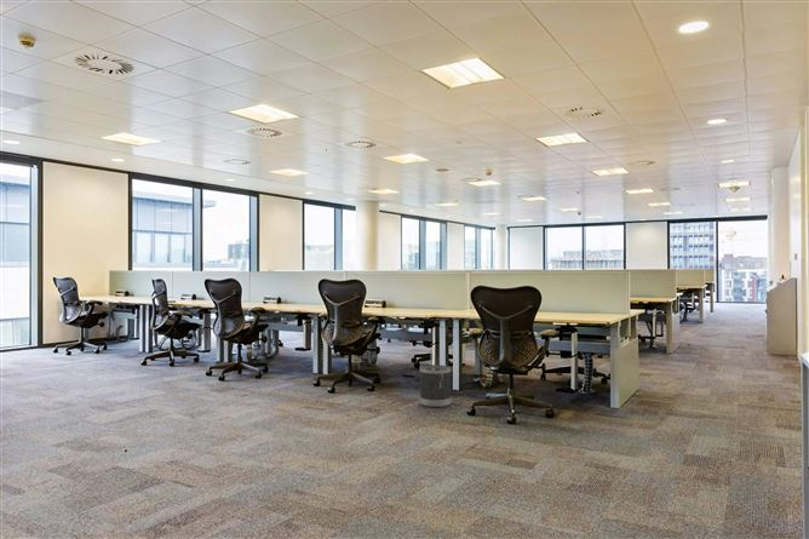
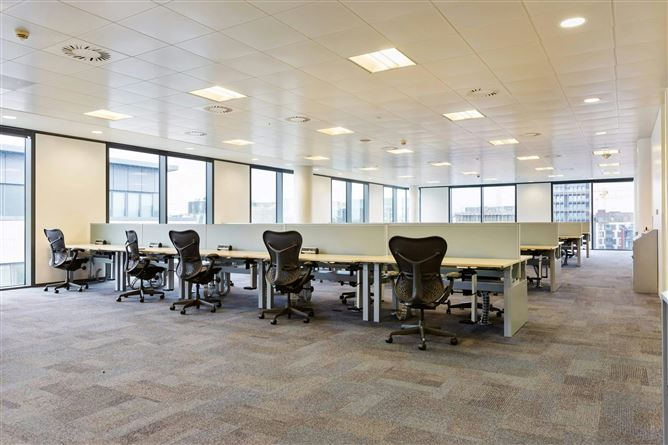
- wastebasket (436, 385)
